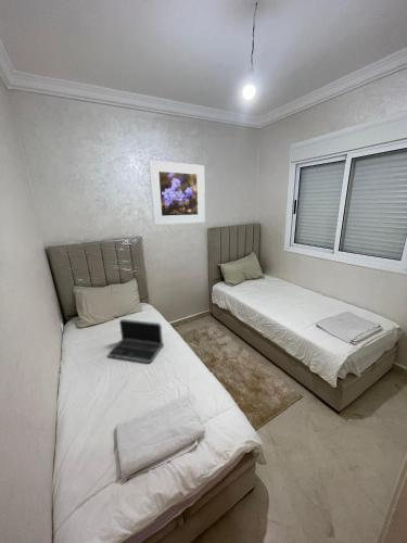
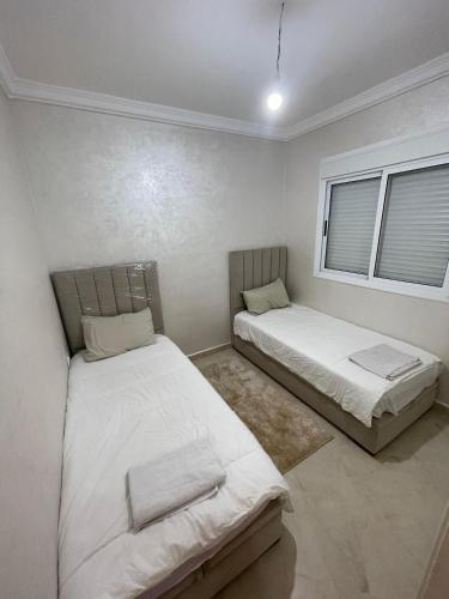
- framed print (179, 194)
- laptop (135, 338)
